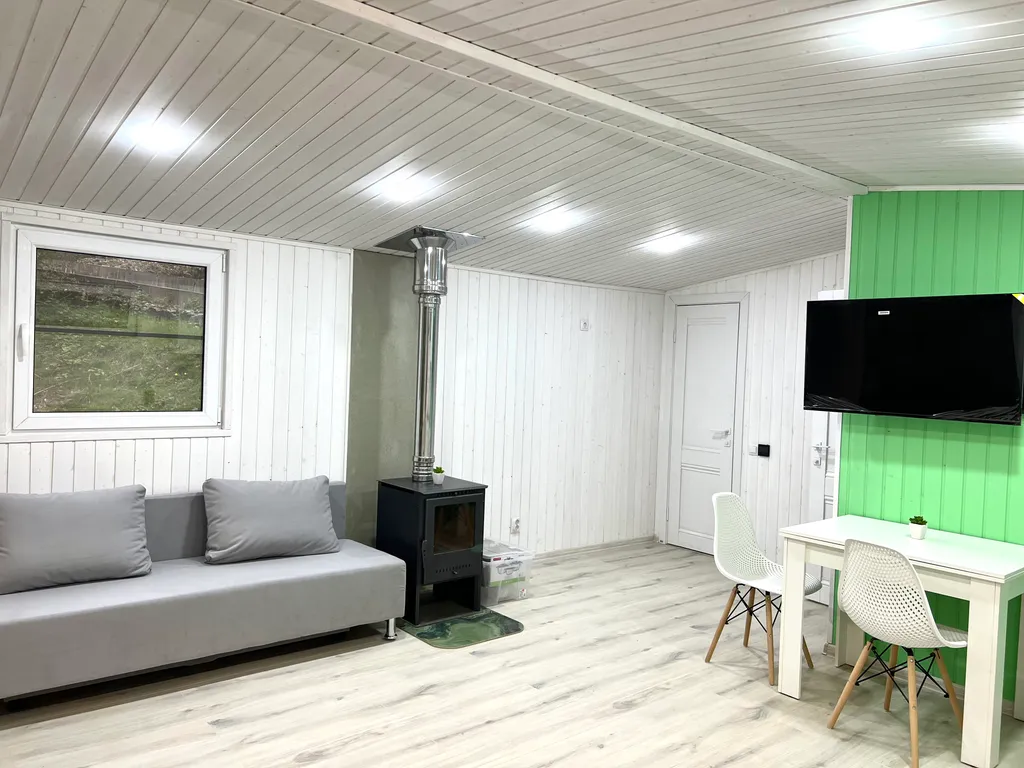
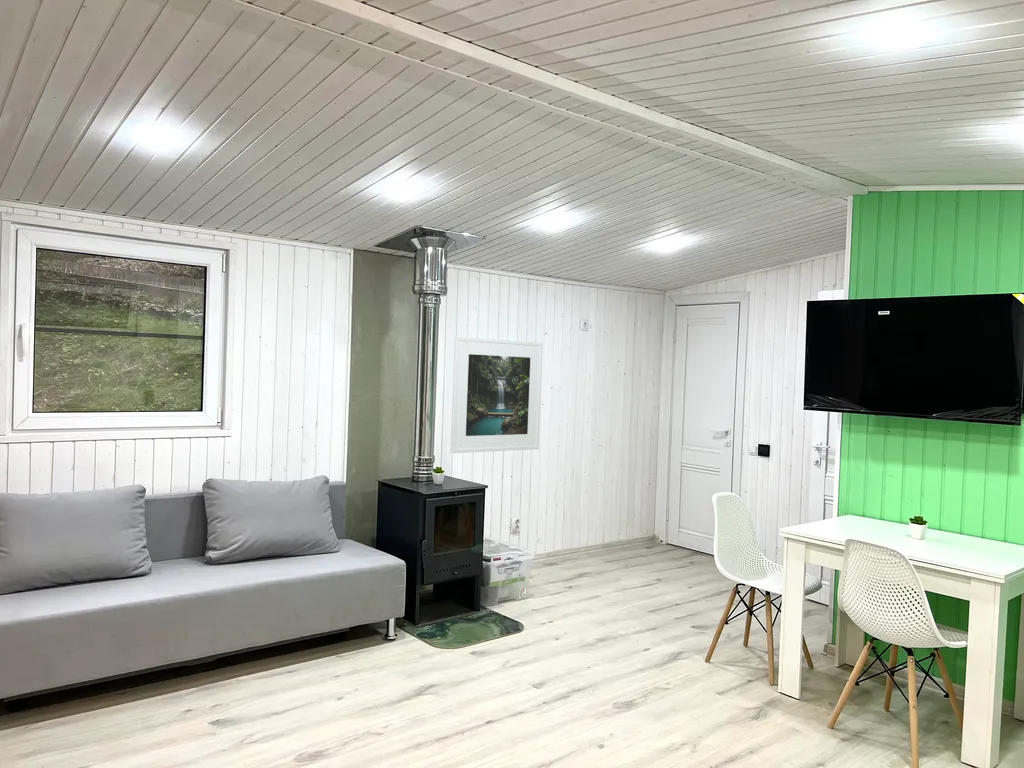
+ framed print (498, 395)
